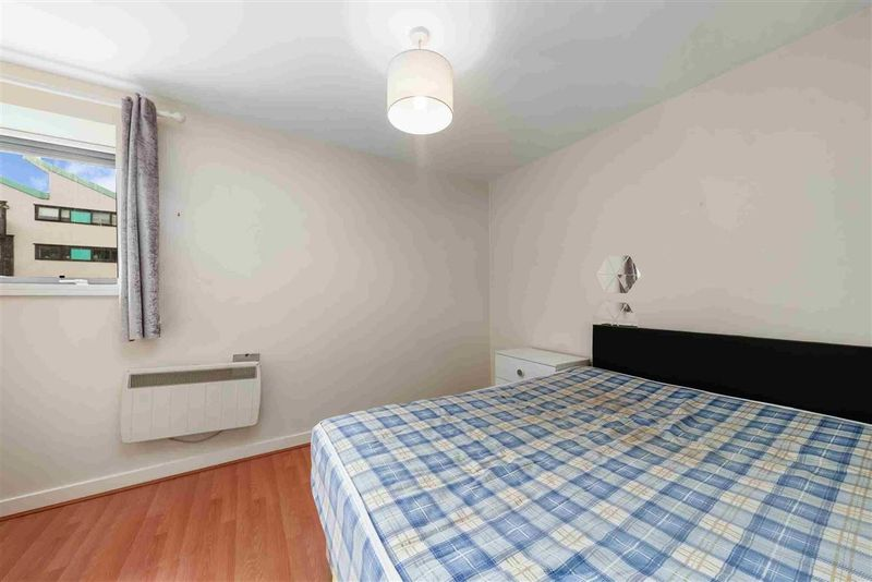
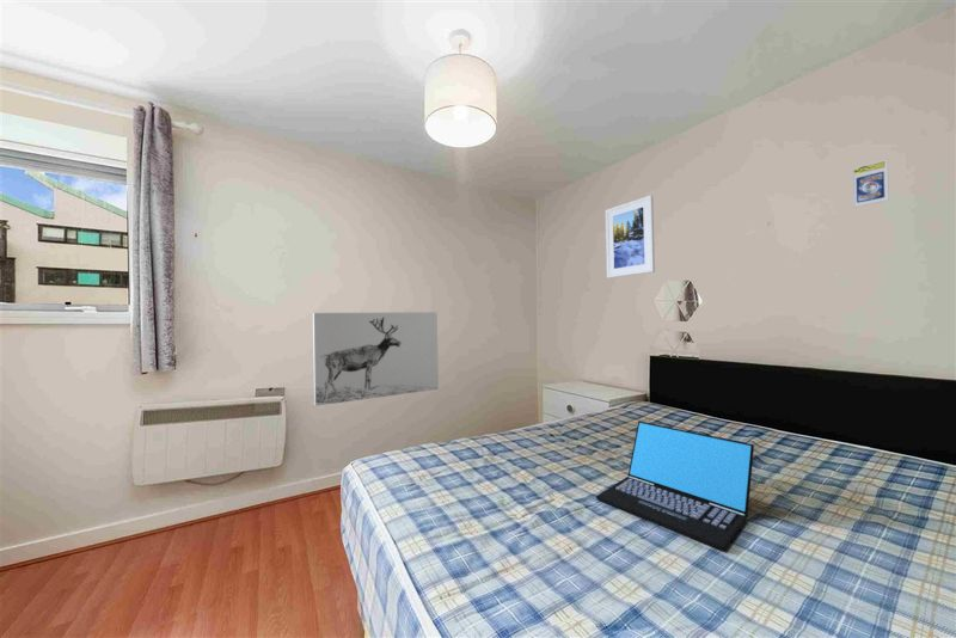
+ wall art (381, 354)
+ trading card display case (870, 183)
+ laptop (672, 472)
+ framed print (629, 239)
